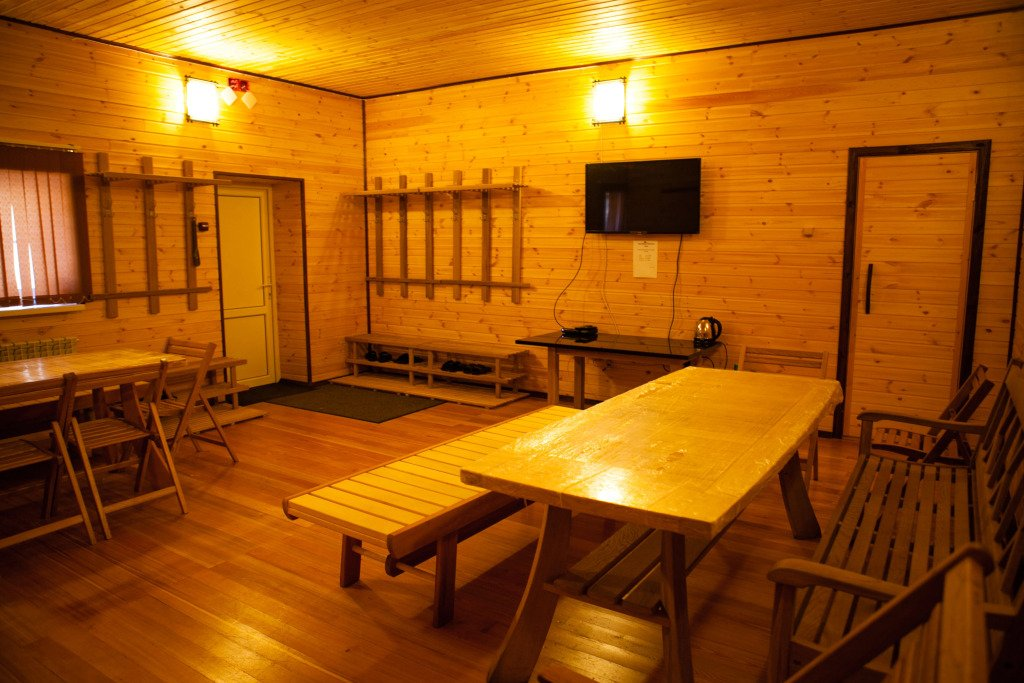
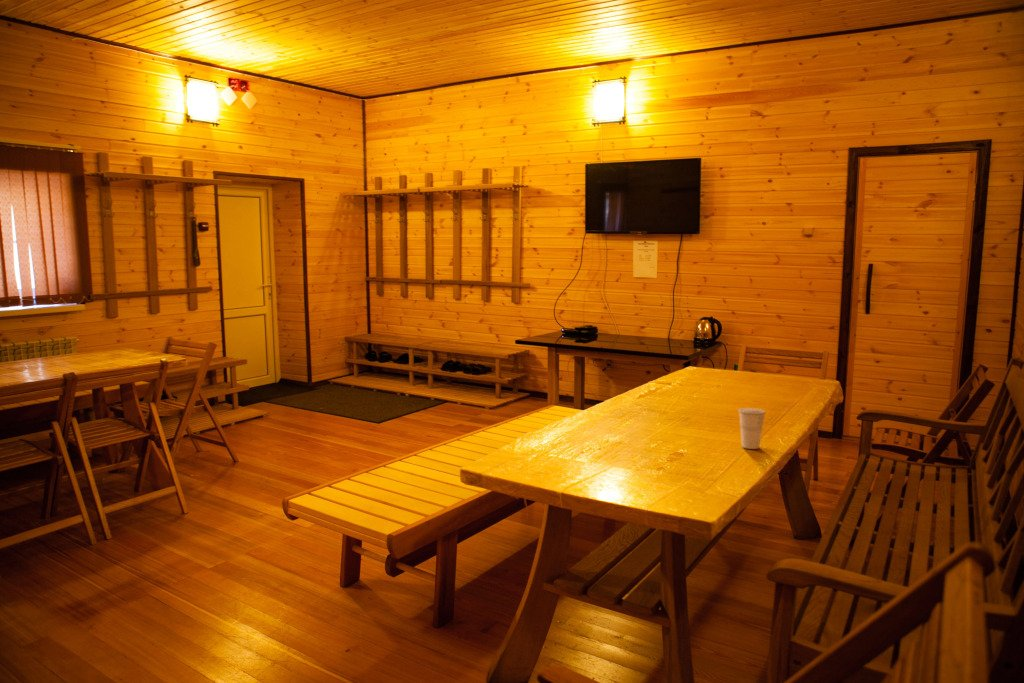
+ cup (751, 428)
